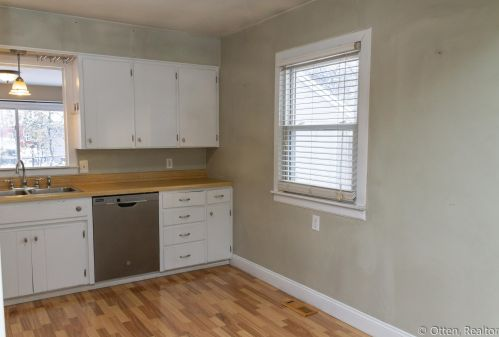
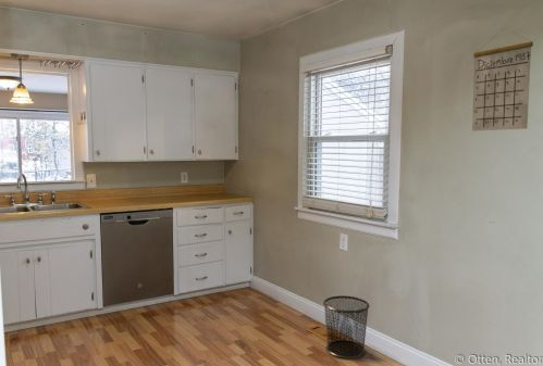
+ calendar (501, 78)
+ waste bin (345, 326)
